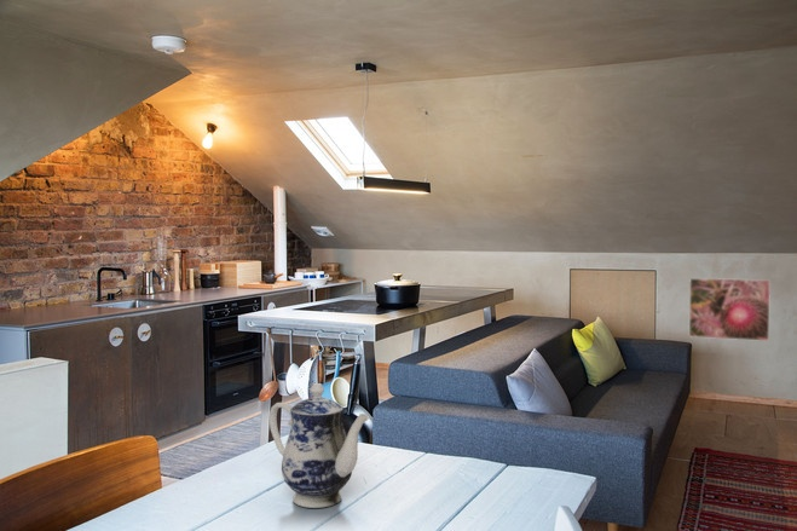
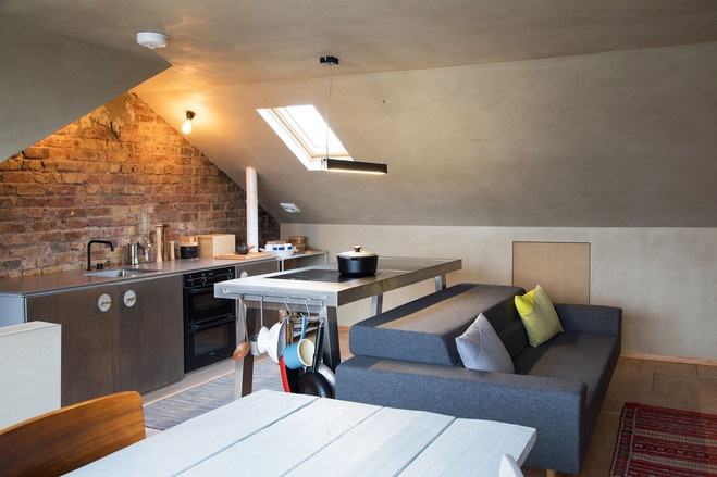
- teapot (317, 441)
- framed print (728, 308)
